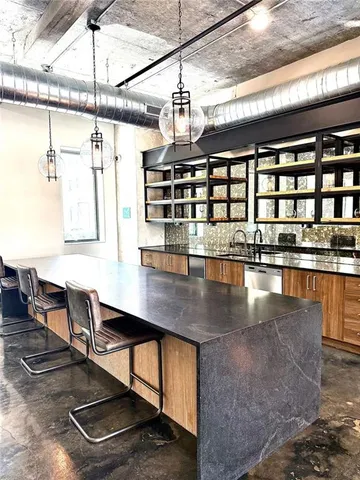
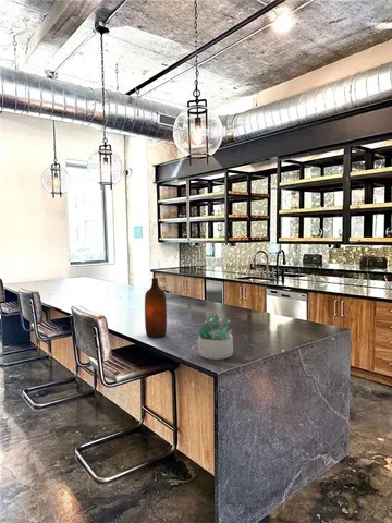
+ succulent plant (216, 332)
+ bottle (155, 306)
